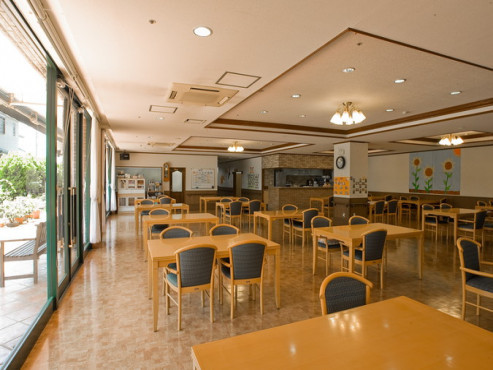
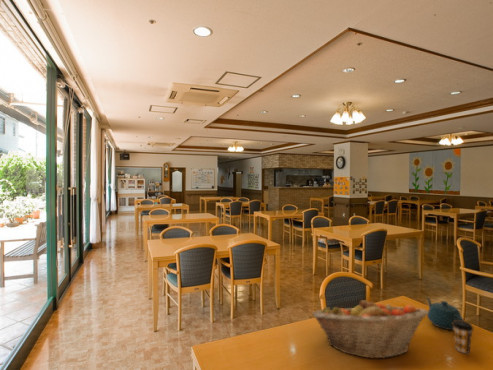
+ fruit basket (367, 321)
+ teapot (443, 312)
+ coffee cup (462, 336)
